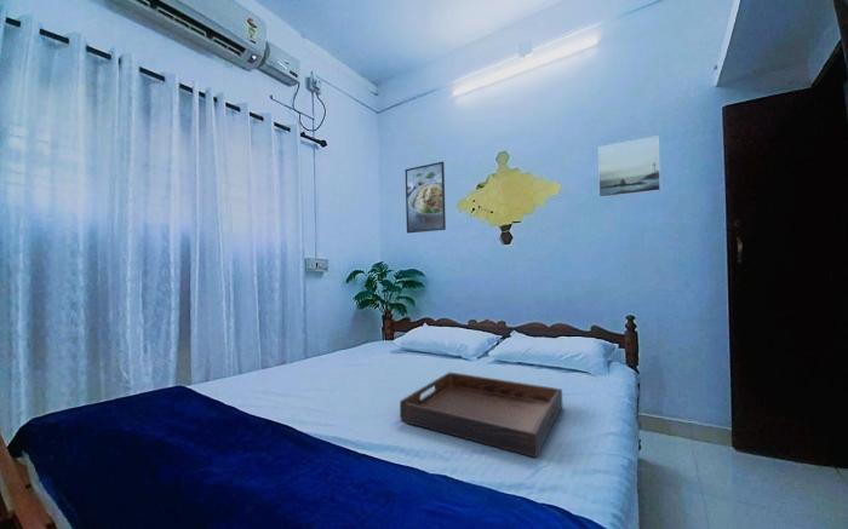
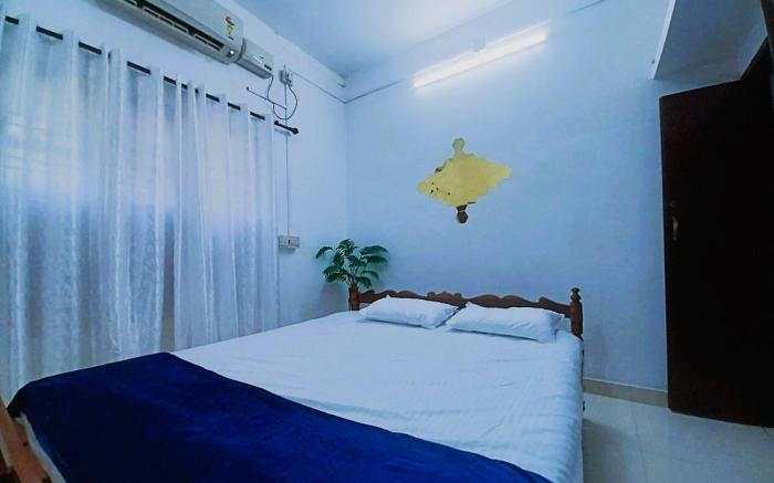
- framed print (424, 199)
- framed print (628, 167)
- serving tray (482, 404)
